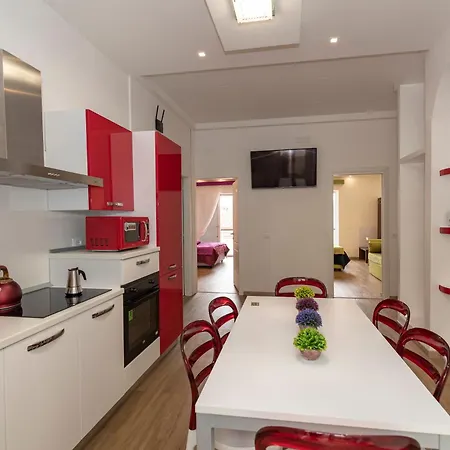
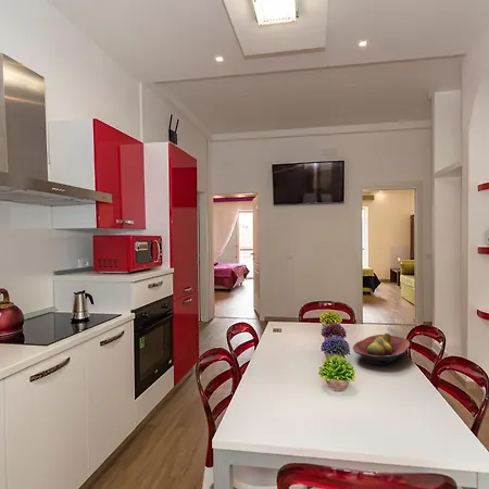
+ fruit bowl (381, 346)
